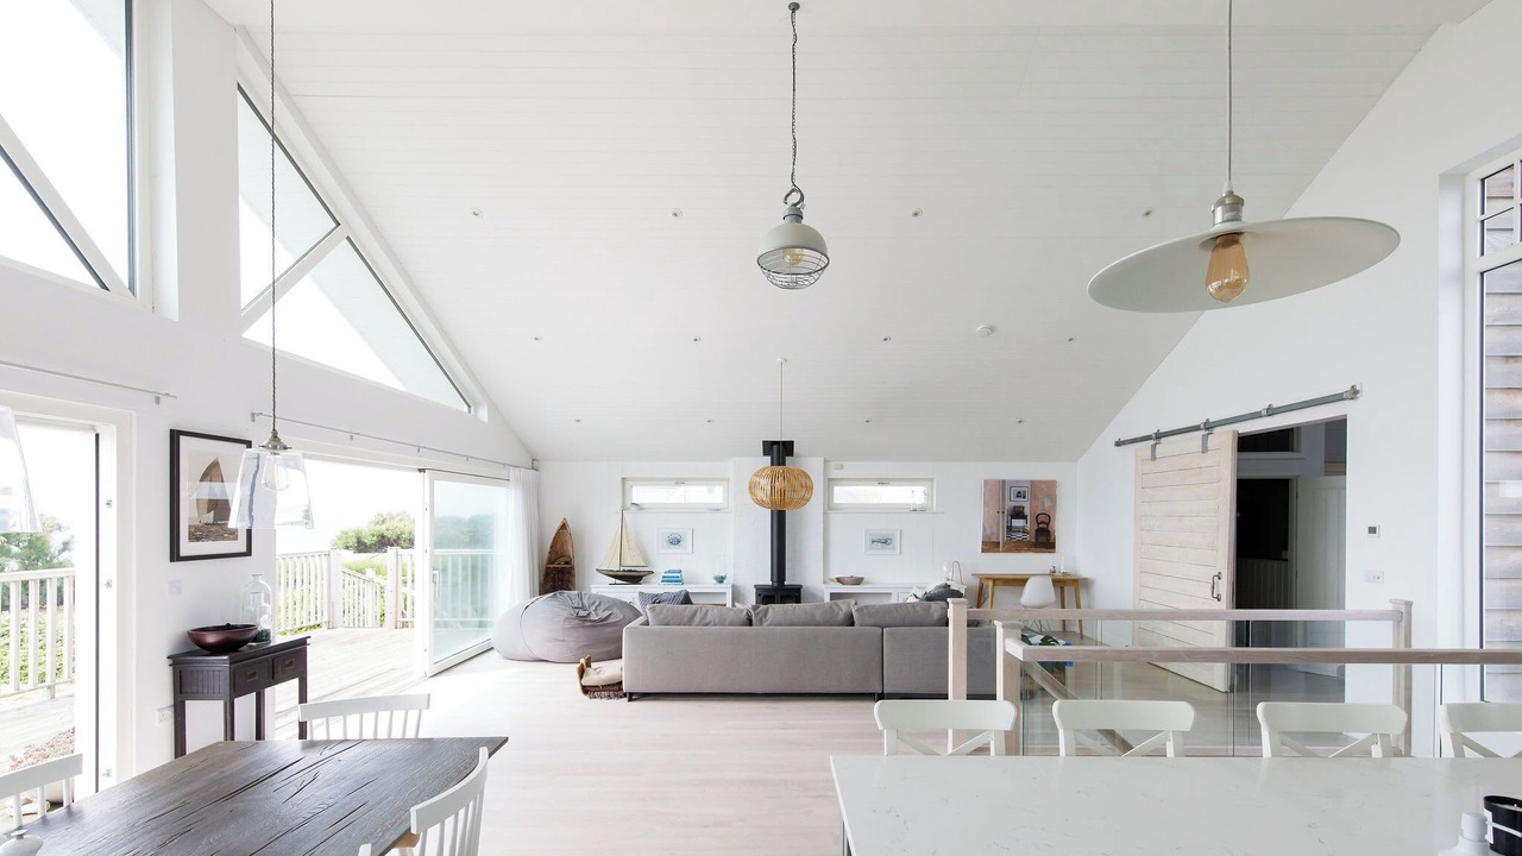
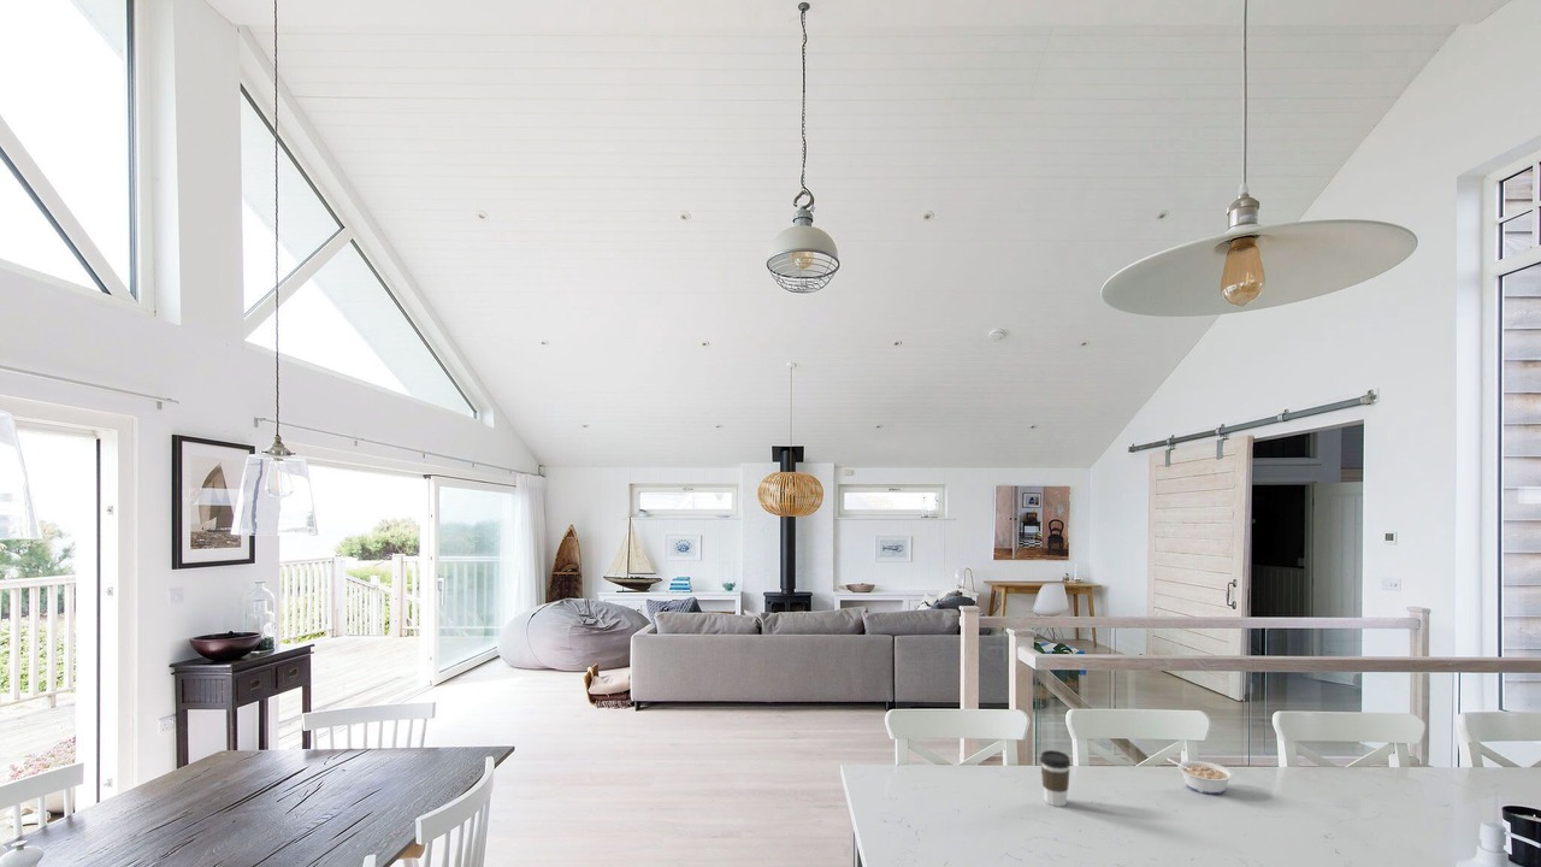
+ legume (1203, 777)
+ coffee cup (1055, 778)
